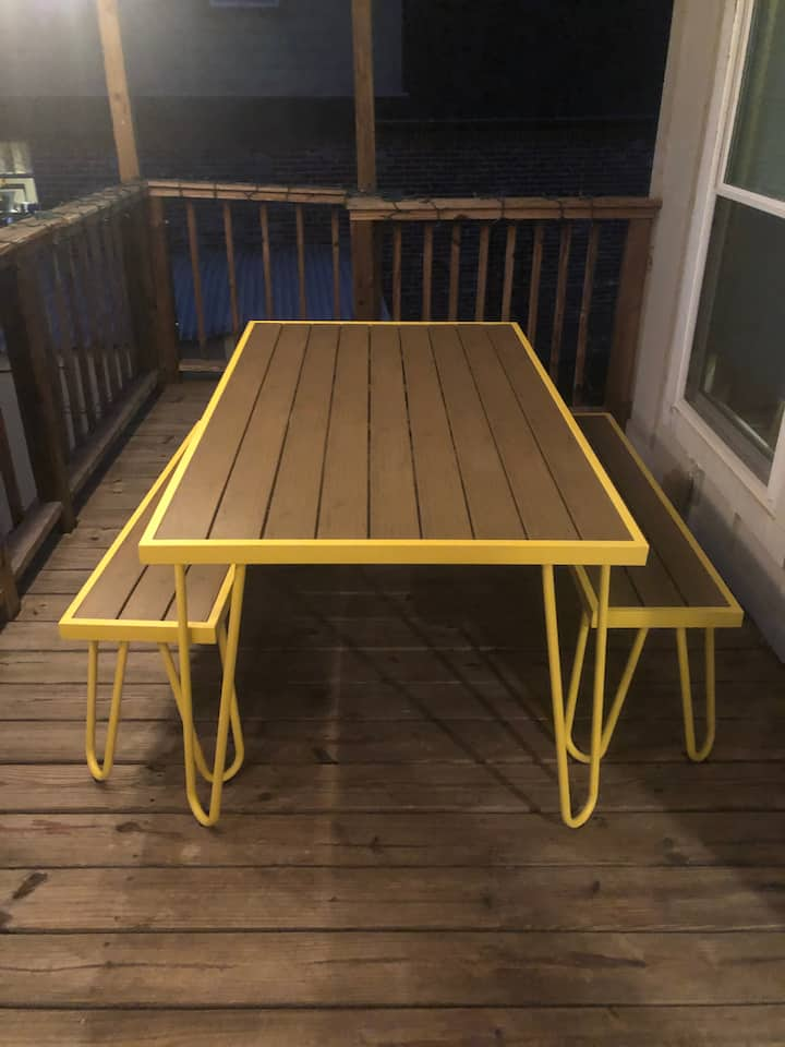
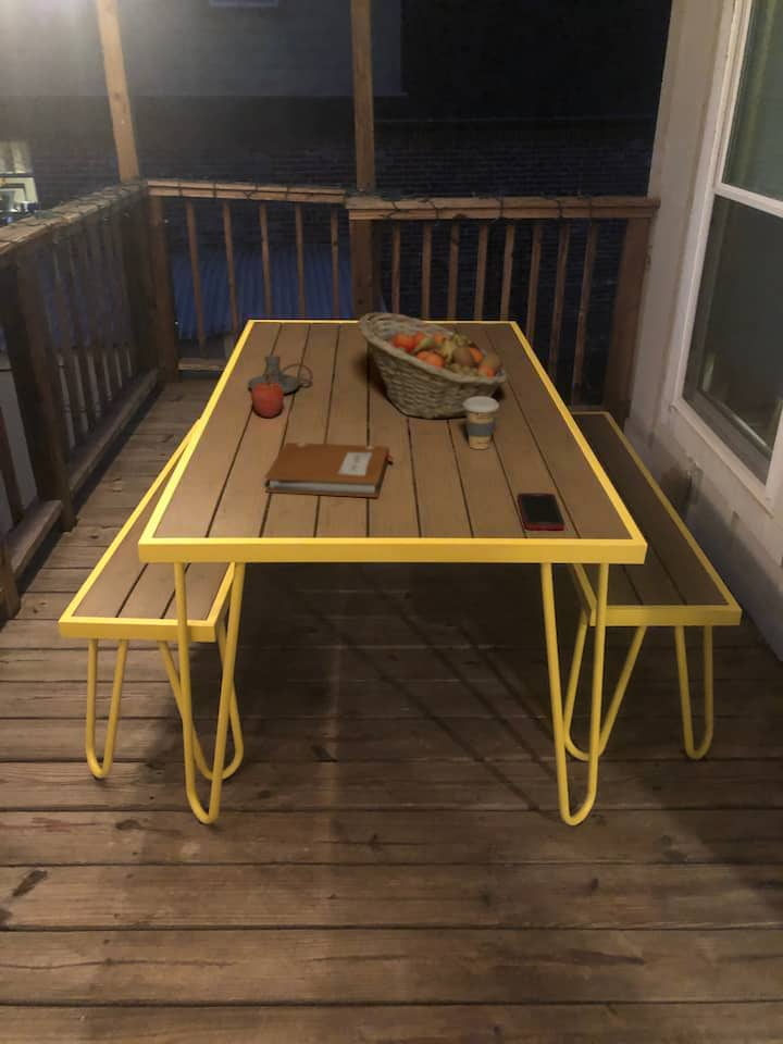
+ fruit basket (432, 360)
+ candle holder (279, 373)
+ cell phone (539, 510)
+ coffee cup (480, 423)
+ notebook (333, 467)
+ apple (268, 397)
